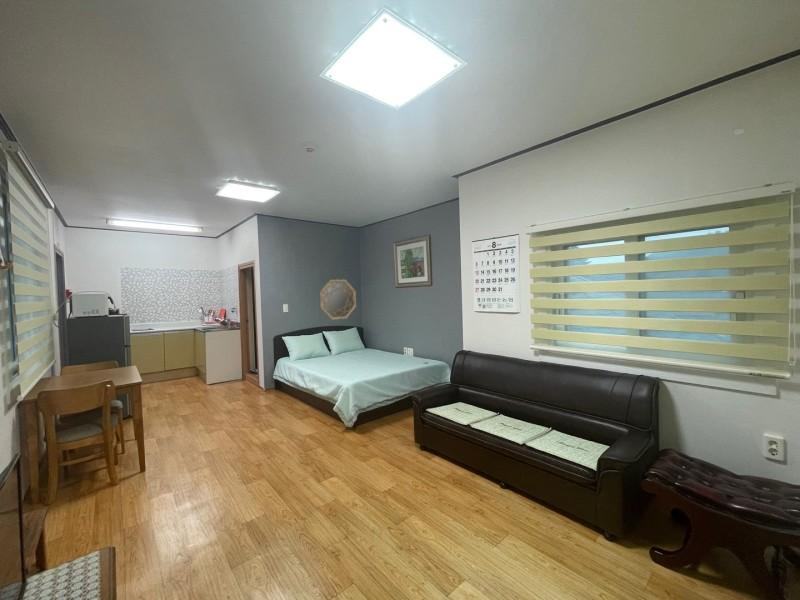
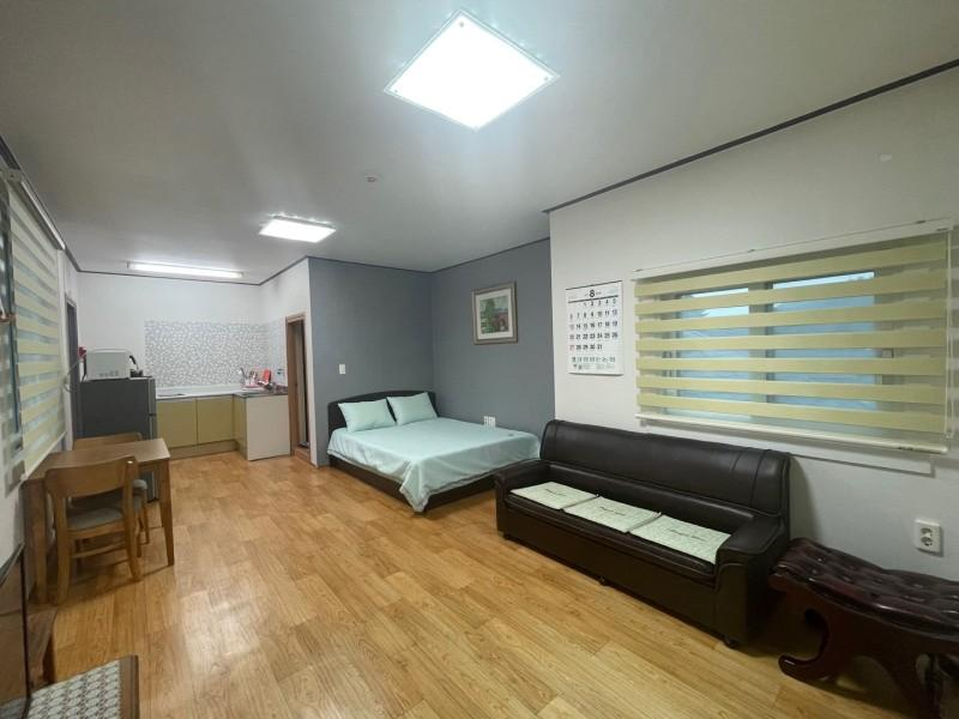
- home mirror (338, 299)
